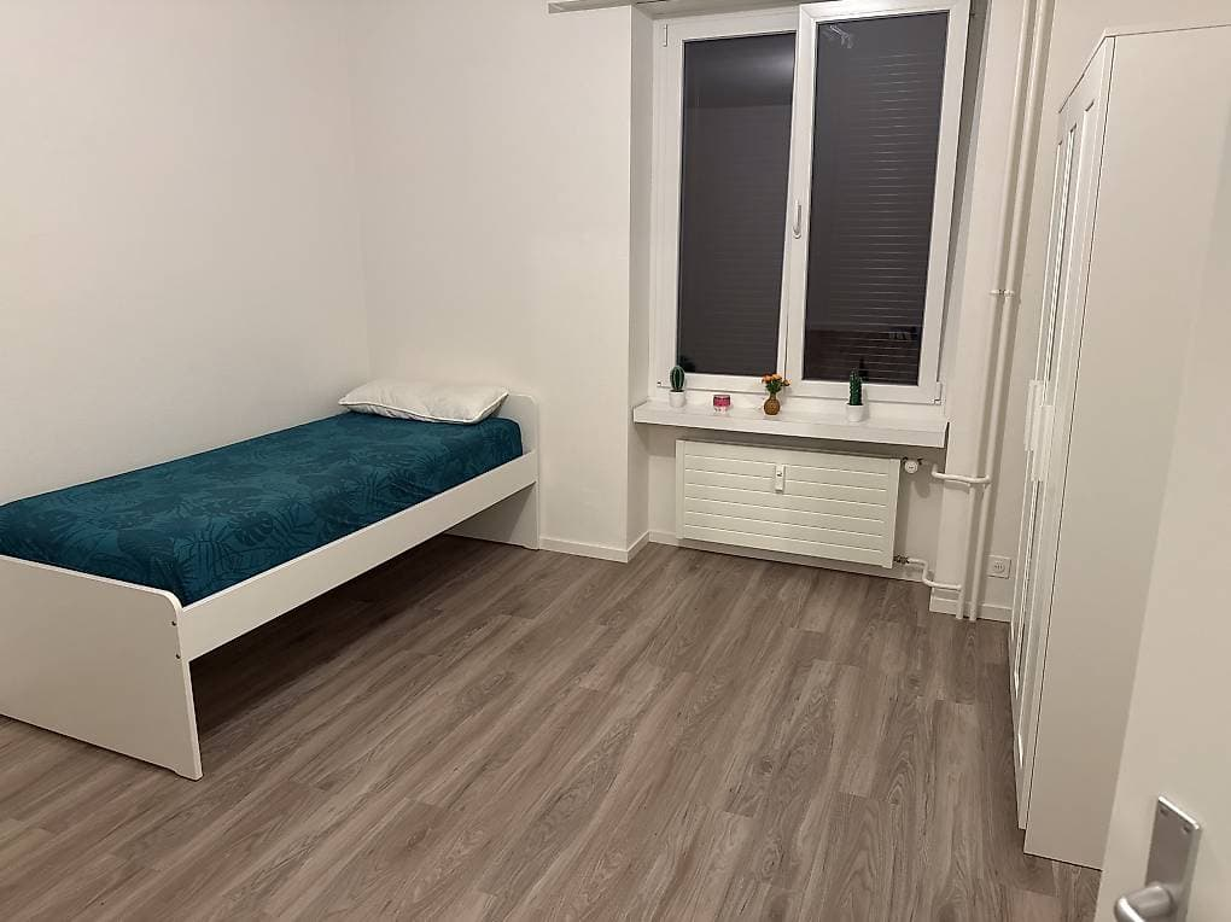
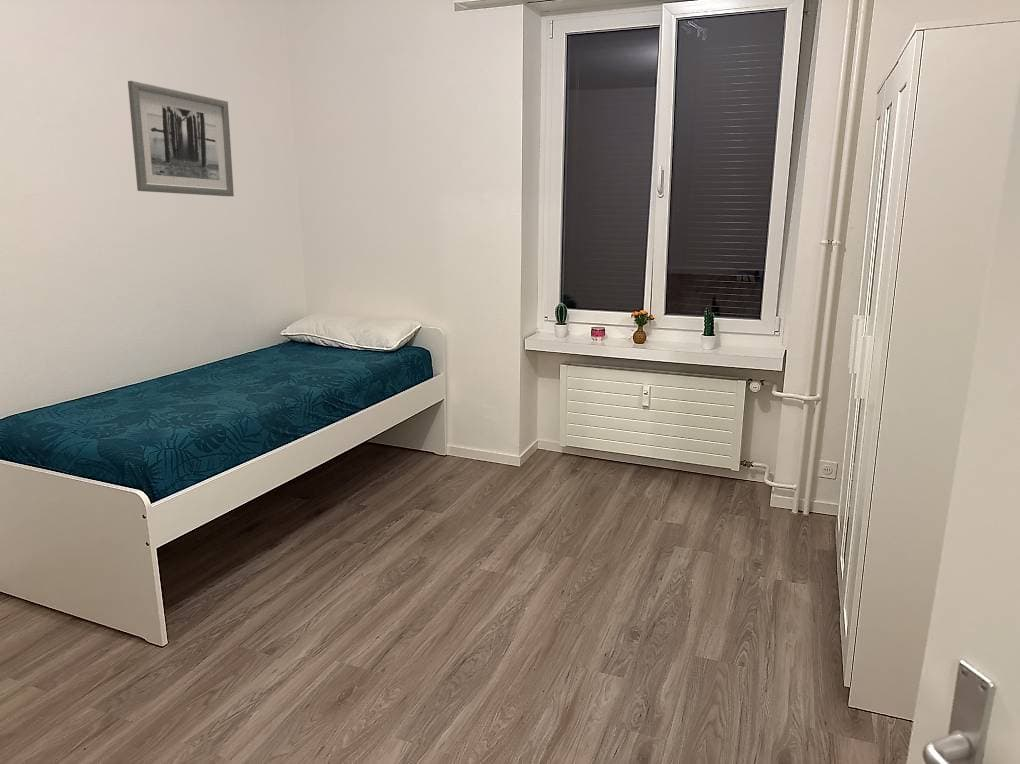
+ wall art (185, 143)
